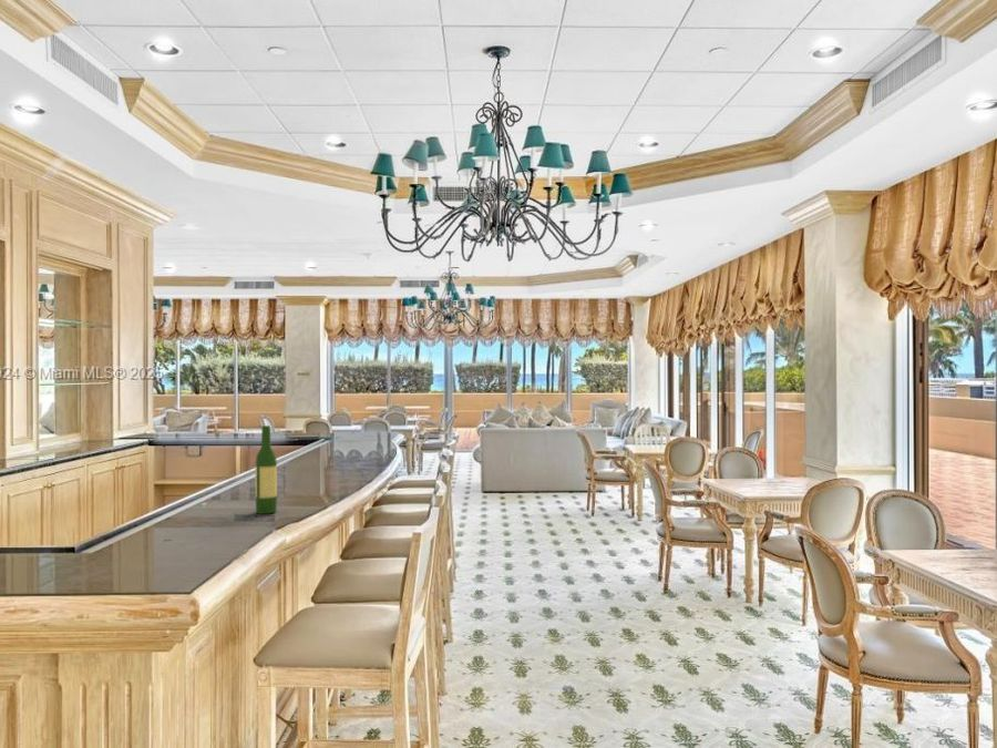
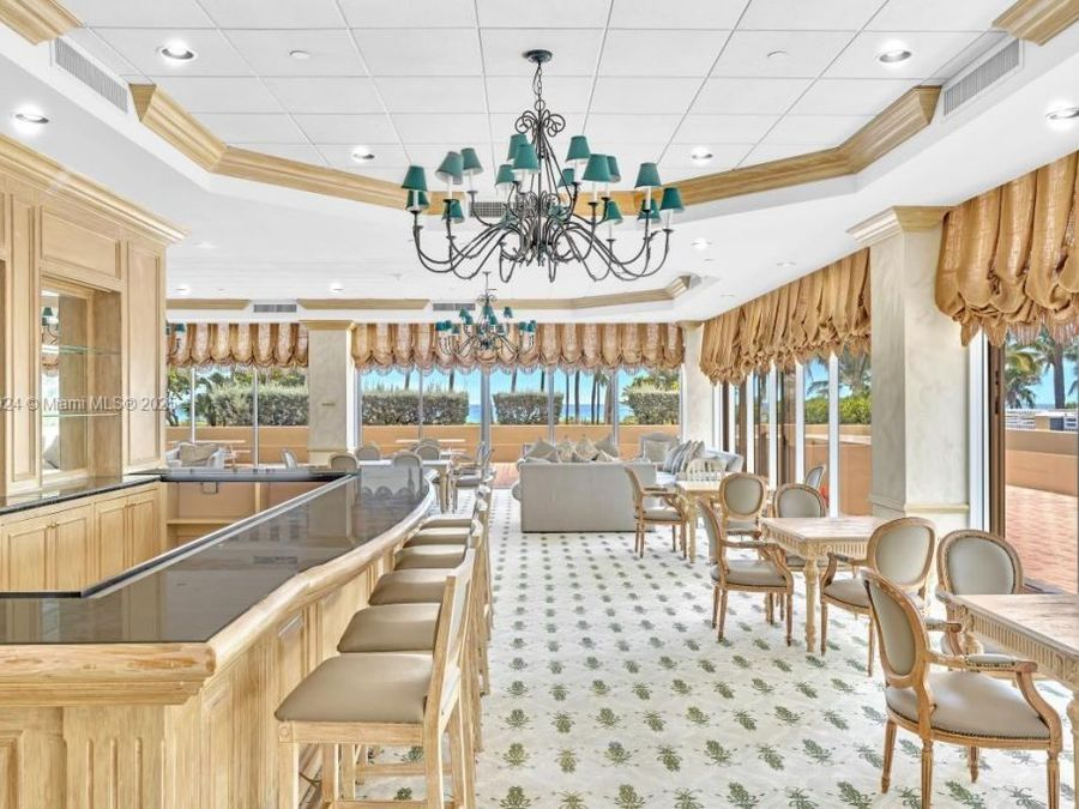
- wine bottle (266, 469)
